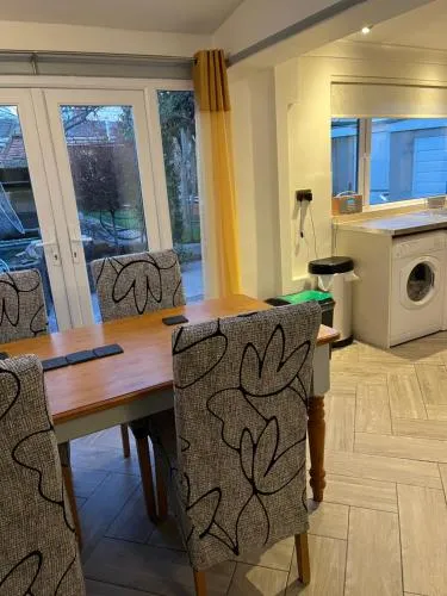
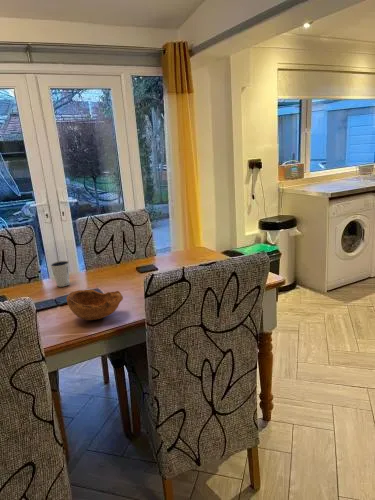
+ dixie cup (61, 274)
+ bowl (96, 305)
